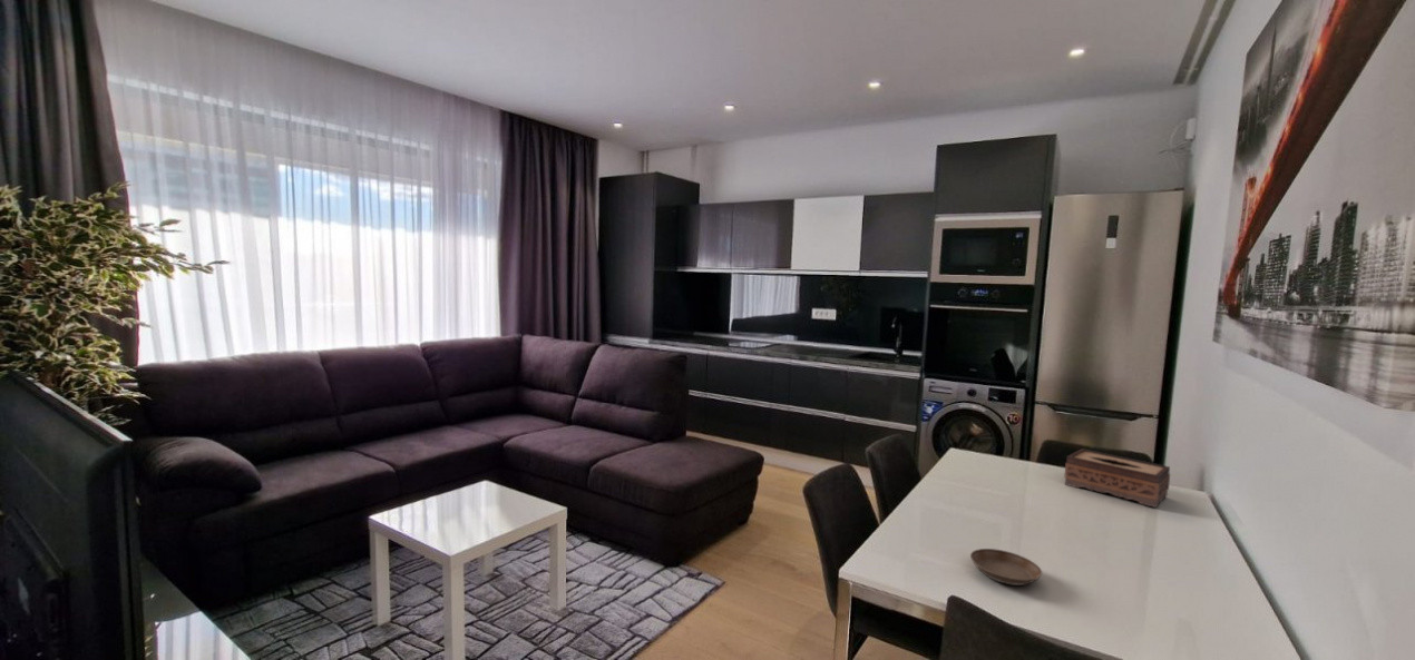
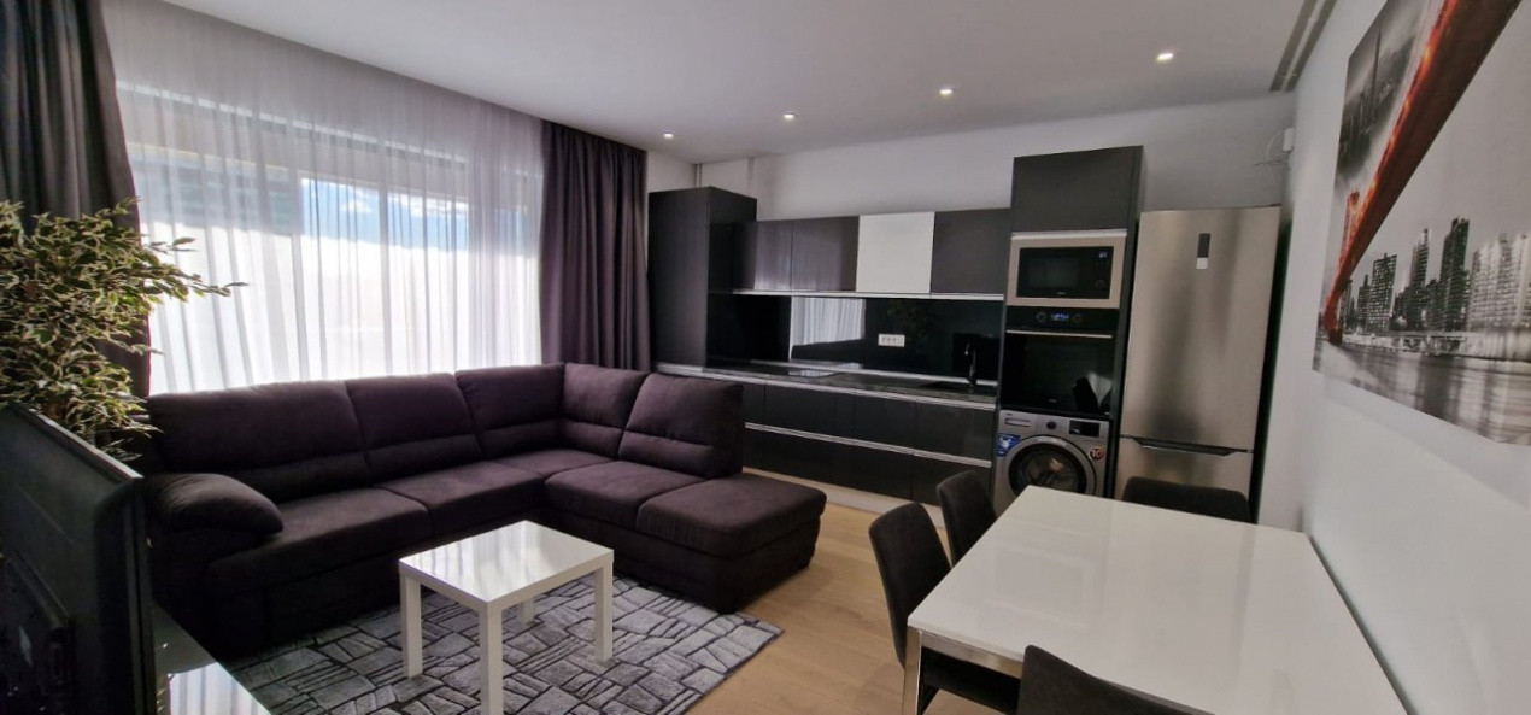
- saucer (1004, 568)
- tissue box (1115, 475)
